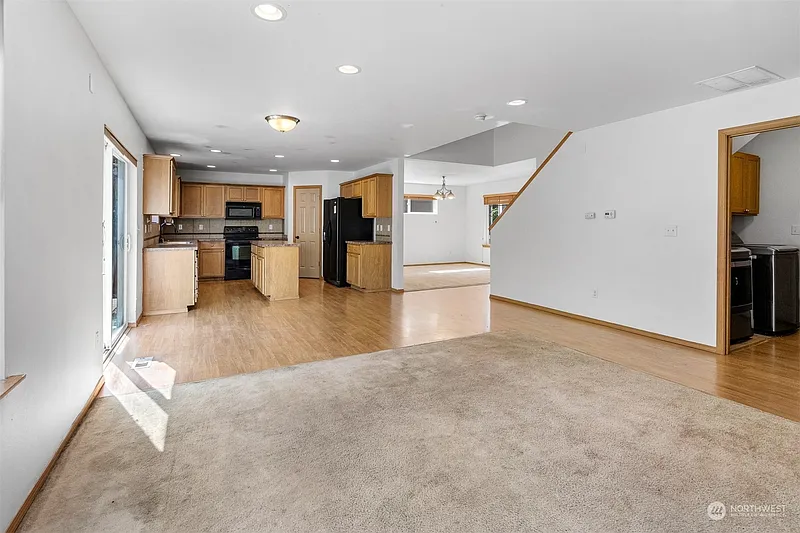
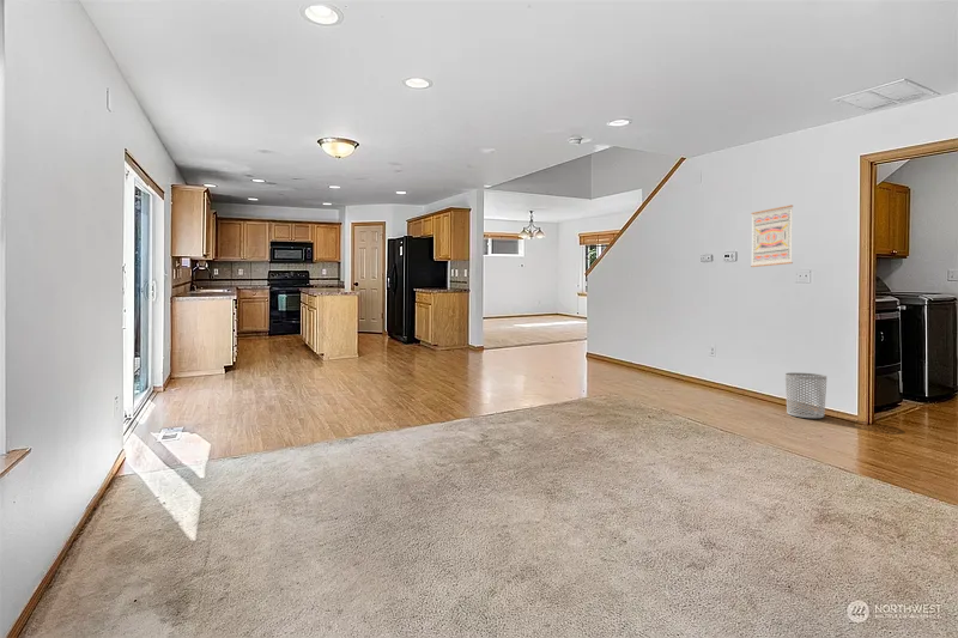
+ wall art (771, 237)
+ waste bin (805, 395)
